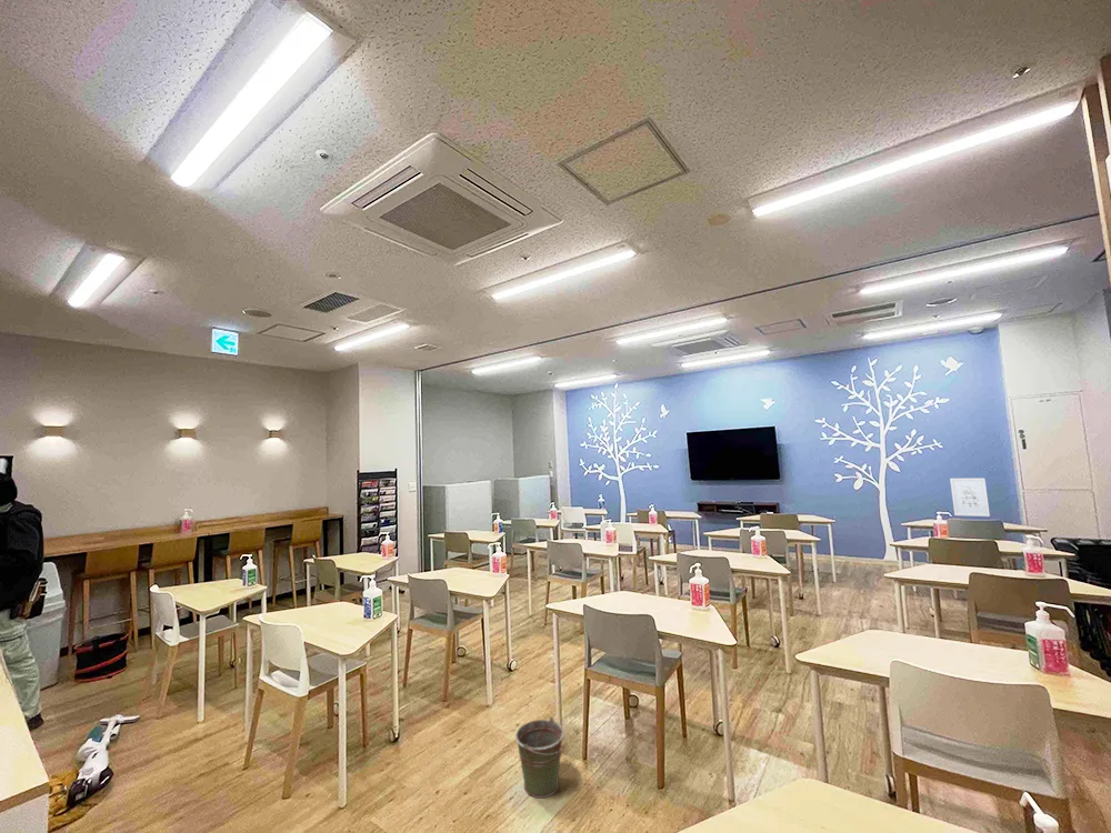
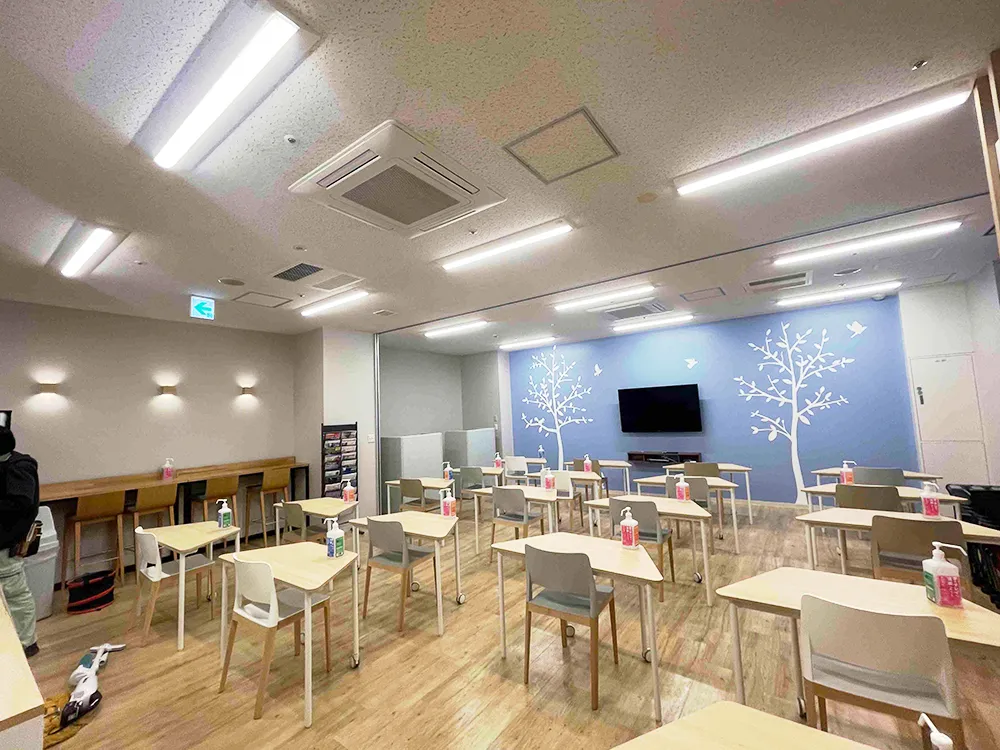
- wall art (969, 496)
- bucket (541, 757)
